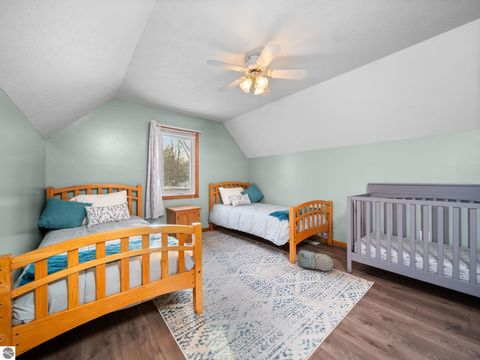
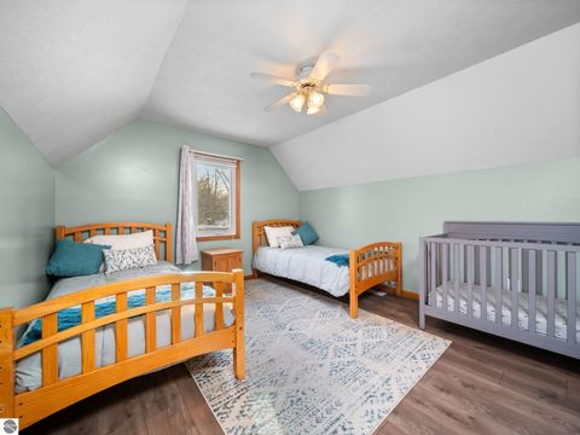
- plush toy (314, 259)
